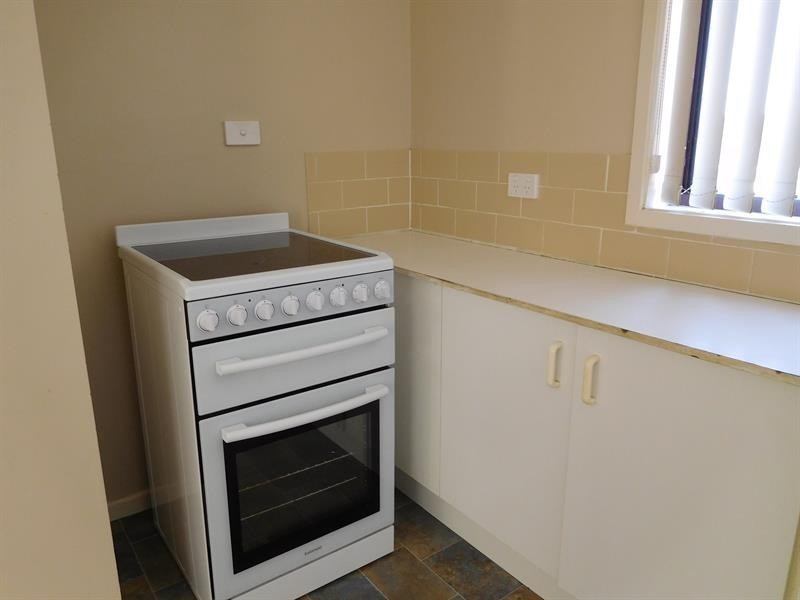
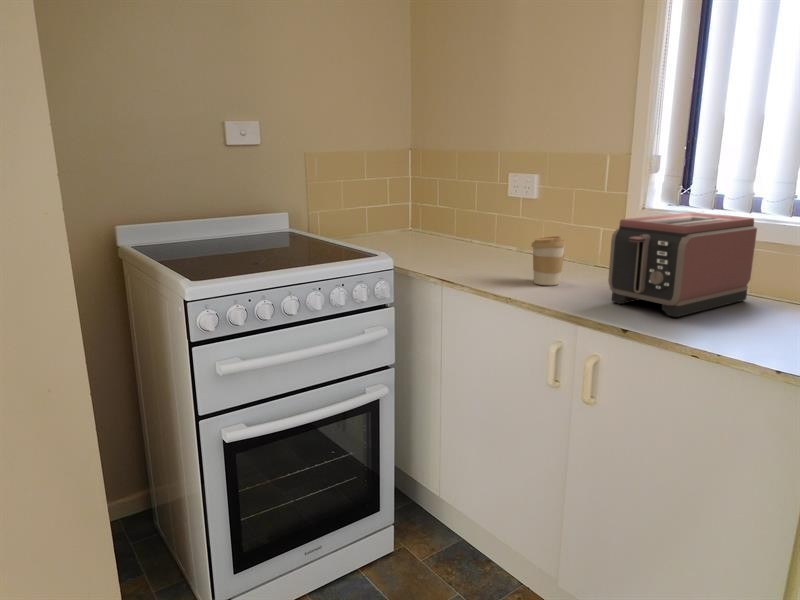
+ toaster (677, 261)
+ coffee cup (547, 259)
